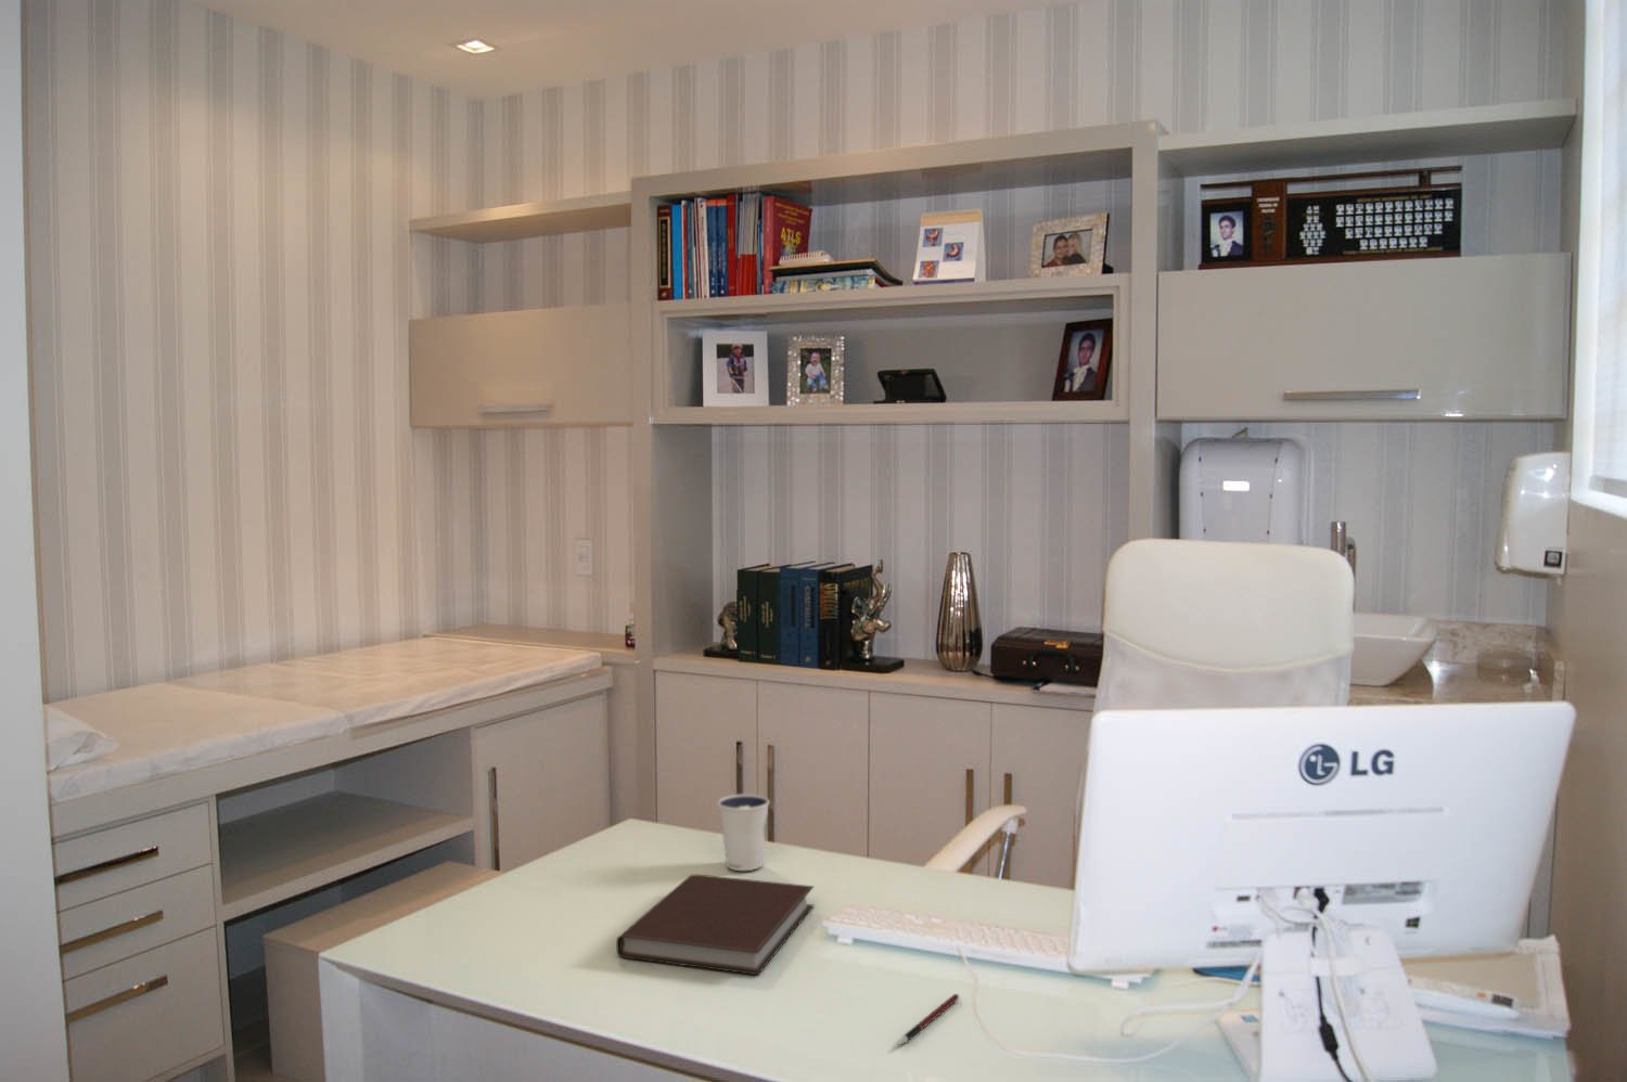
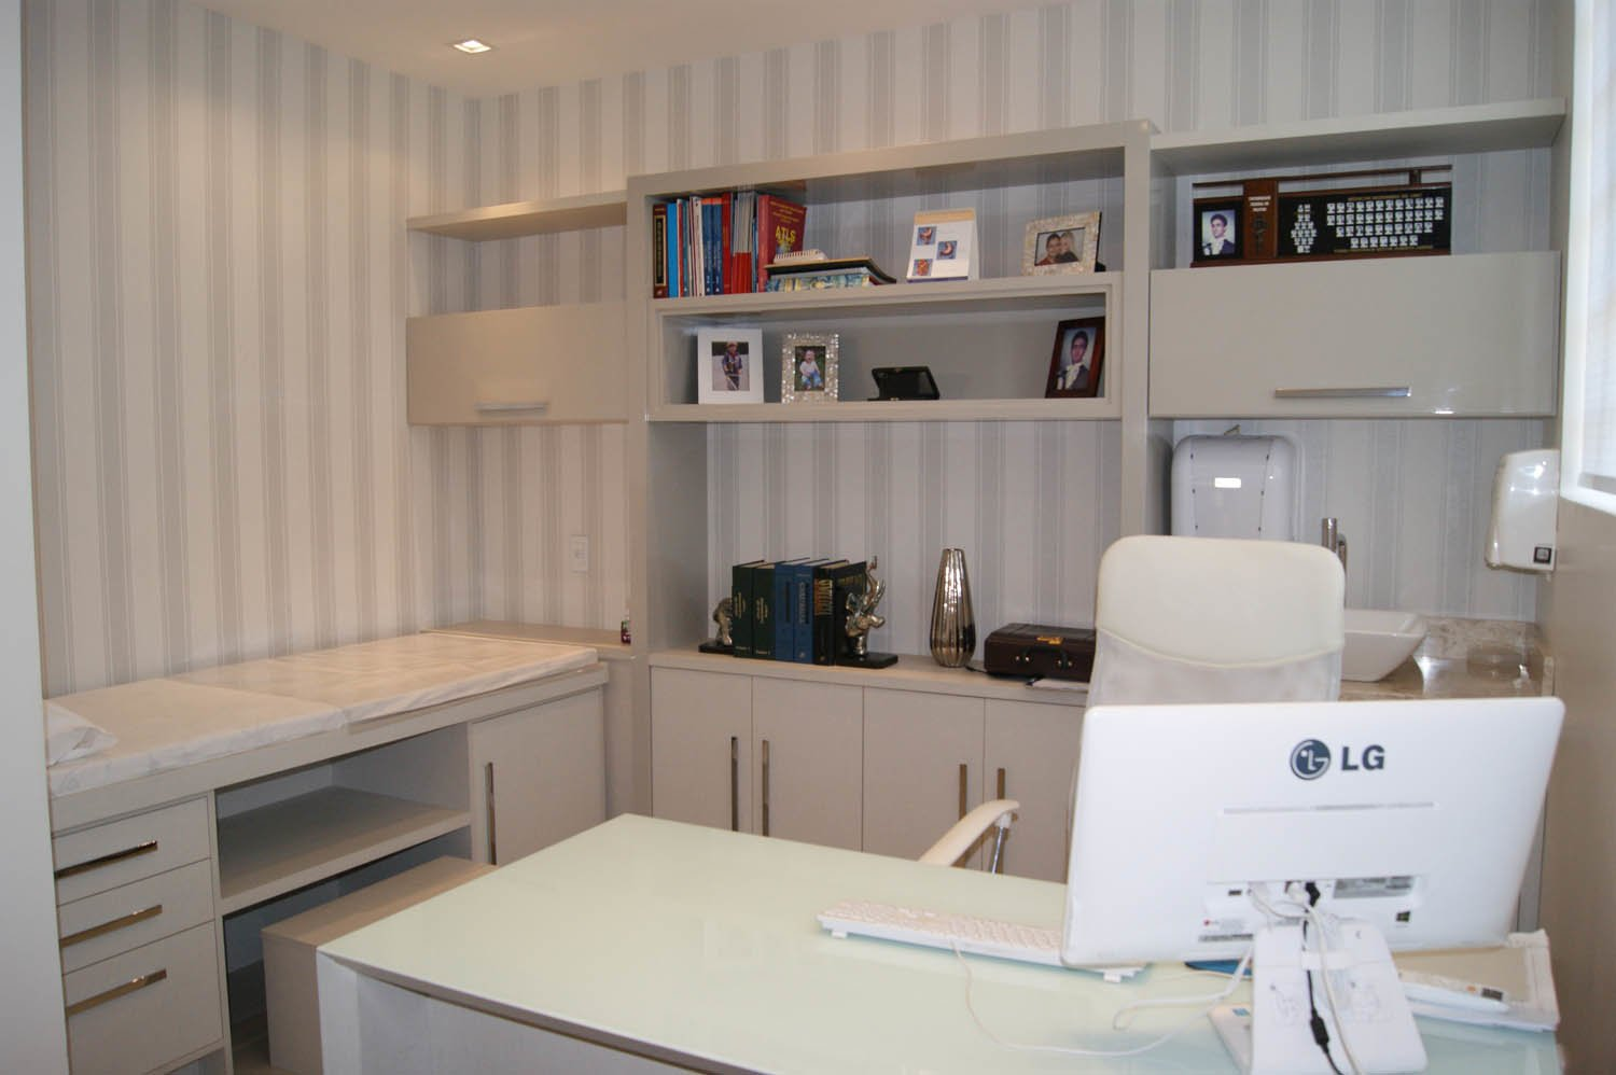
- pen (929, 1018)
- dixie cup (744, 833)
- notebook (720, 919)
